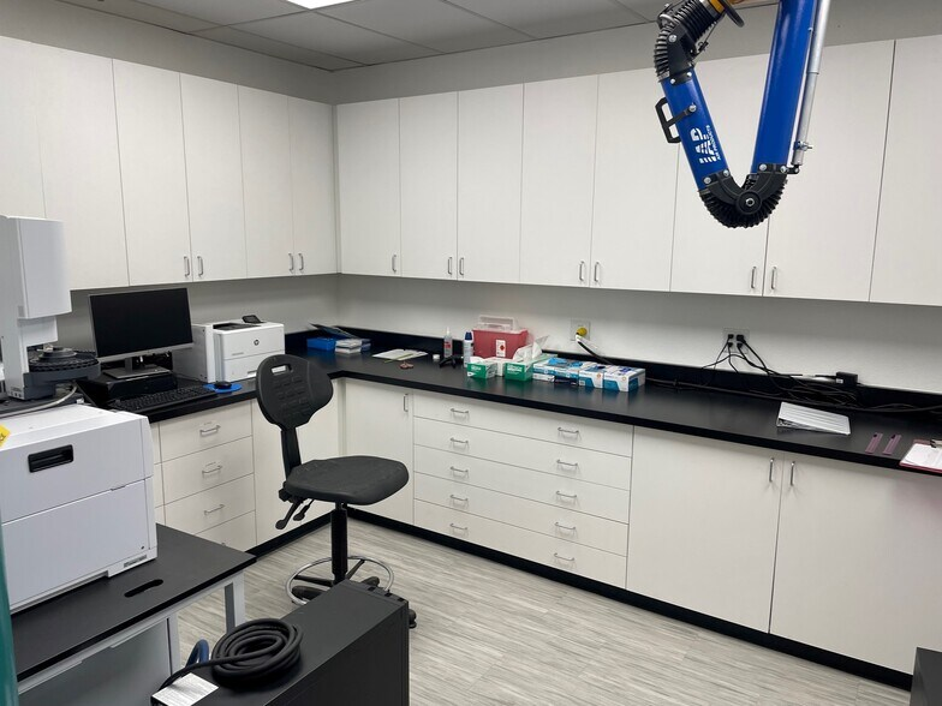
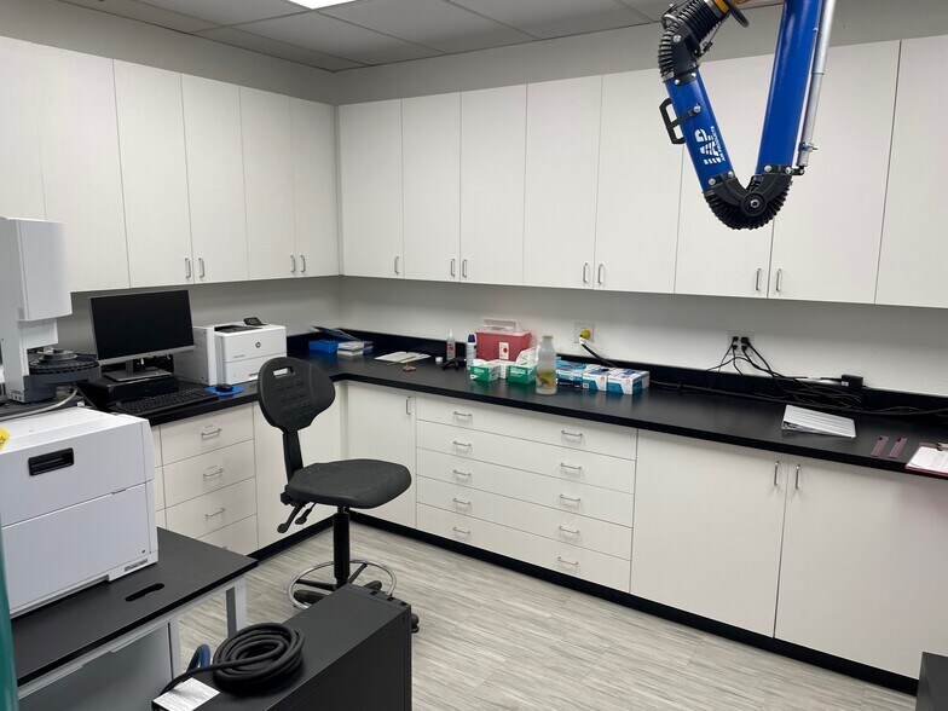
+ bottle (547, 364)
